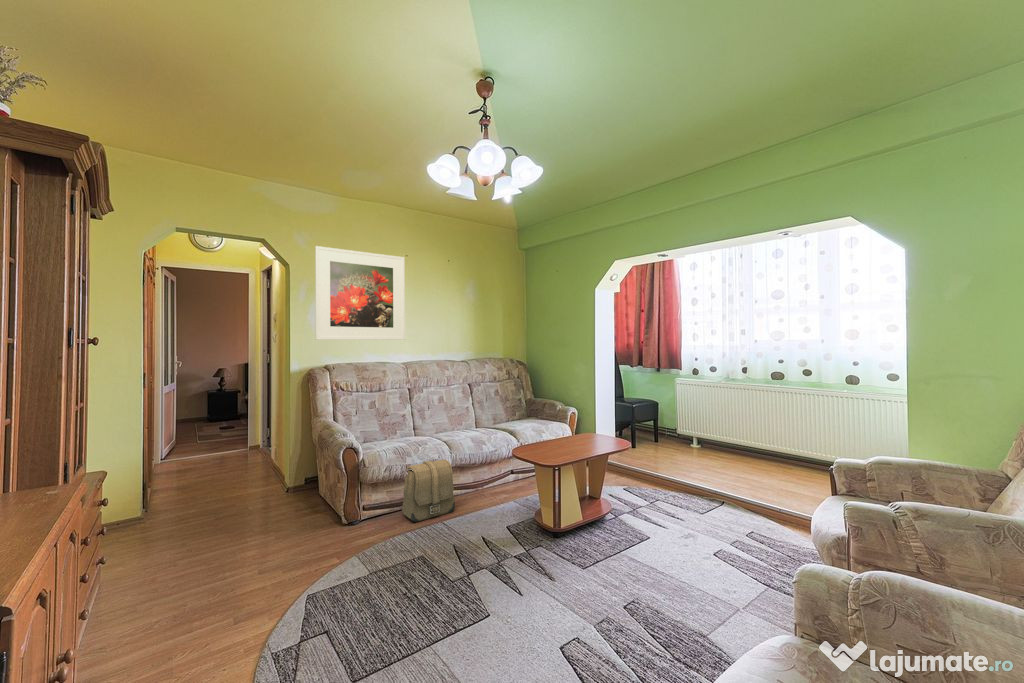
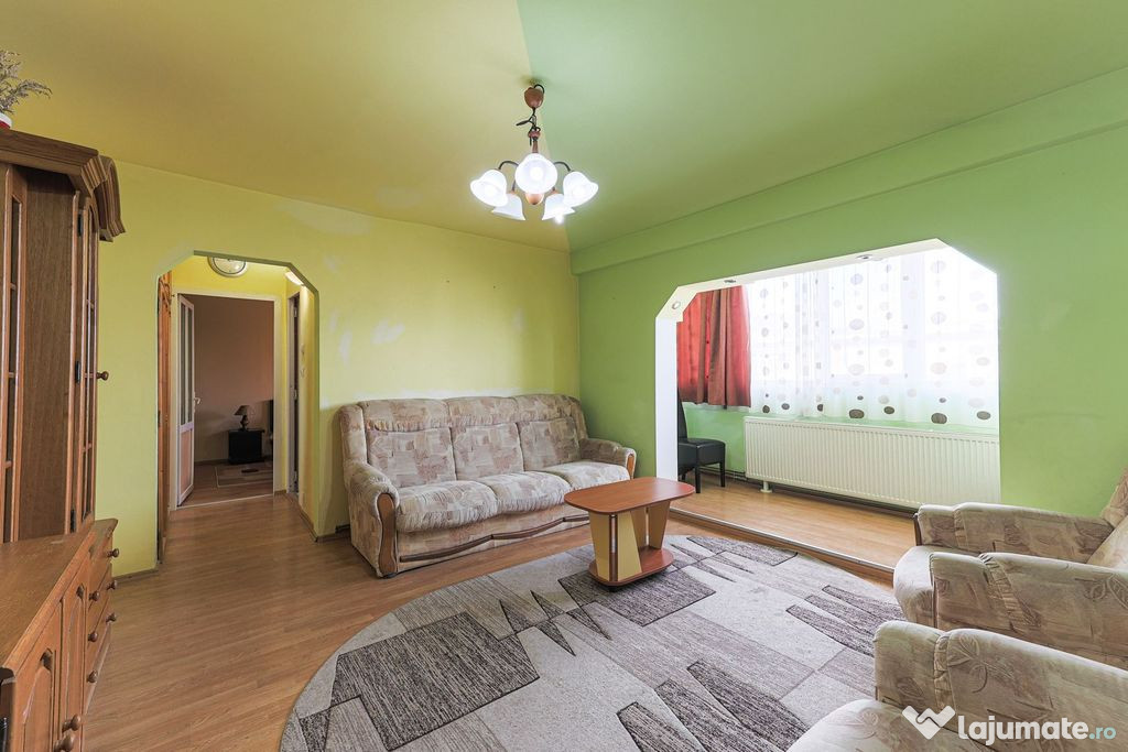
- backpack (429, 486)
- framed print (362, 295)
